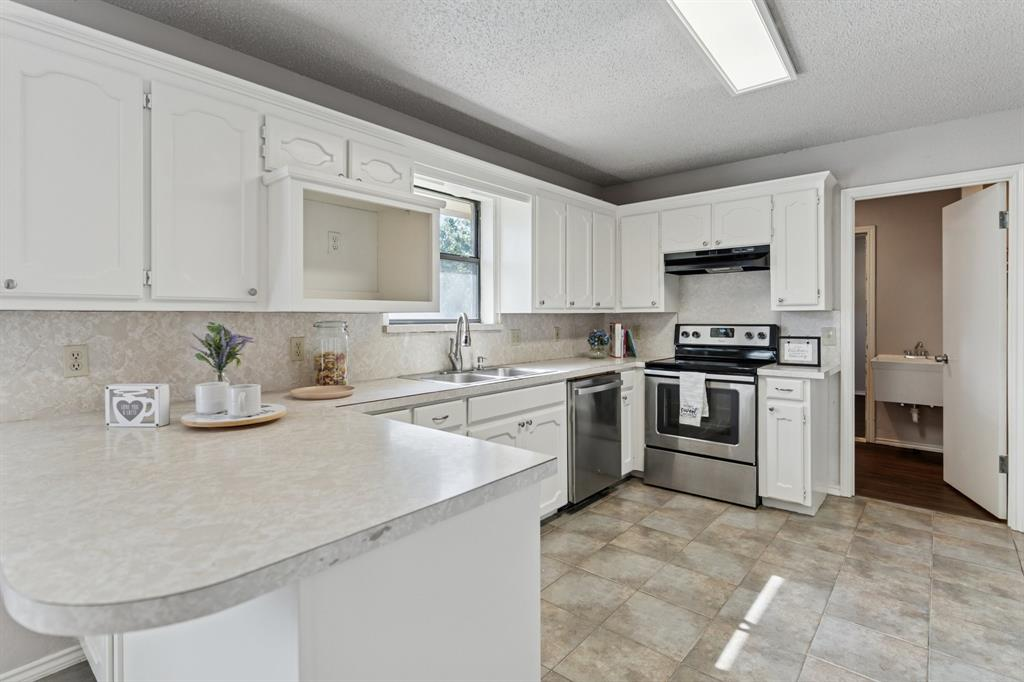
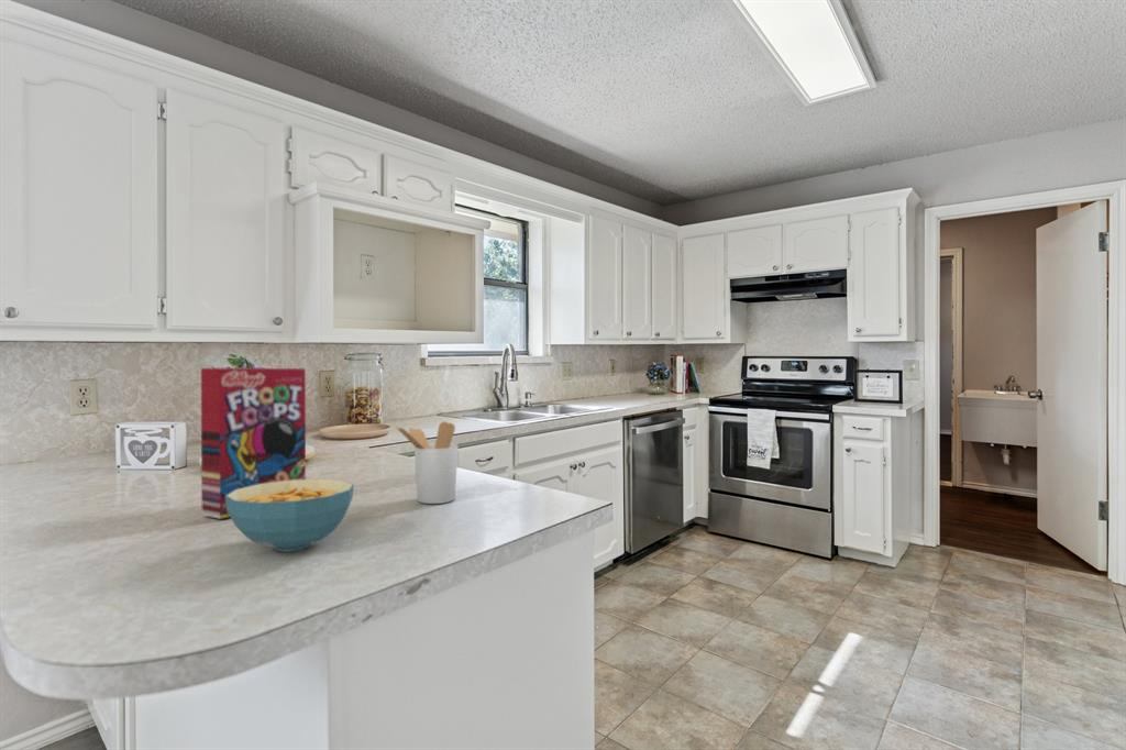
+ utensil holder (426, 461)
+ cereal box (256, 437)
+ cereal bowl (292, 517)
